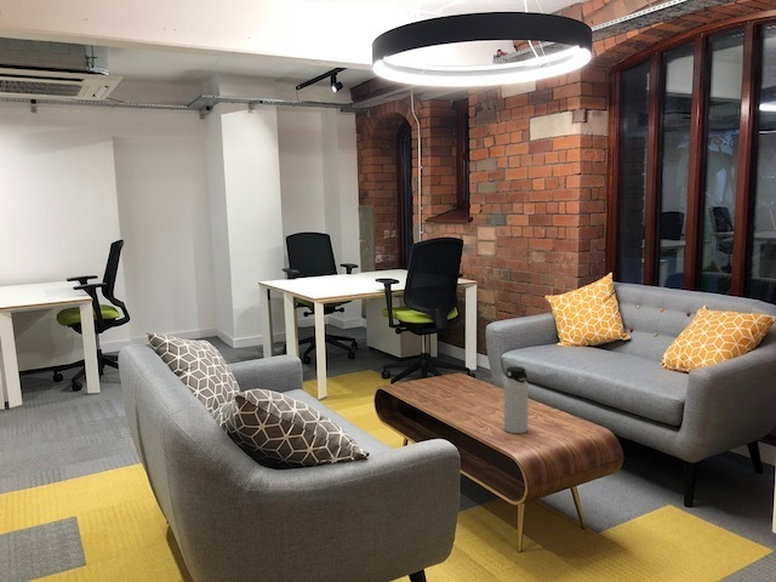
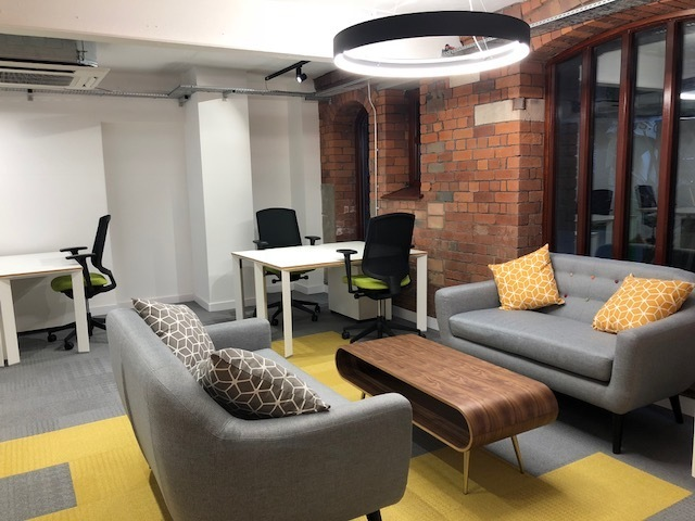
- water bottle (515, 399)
